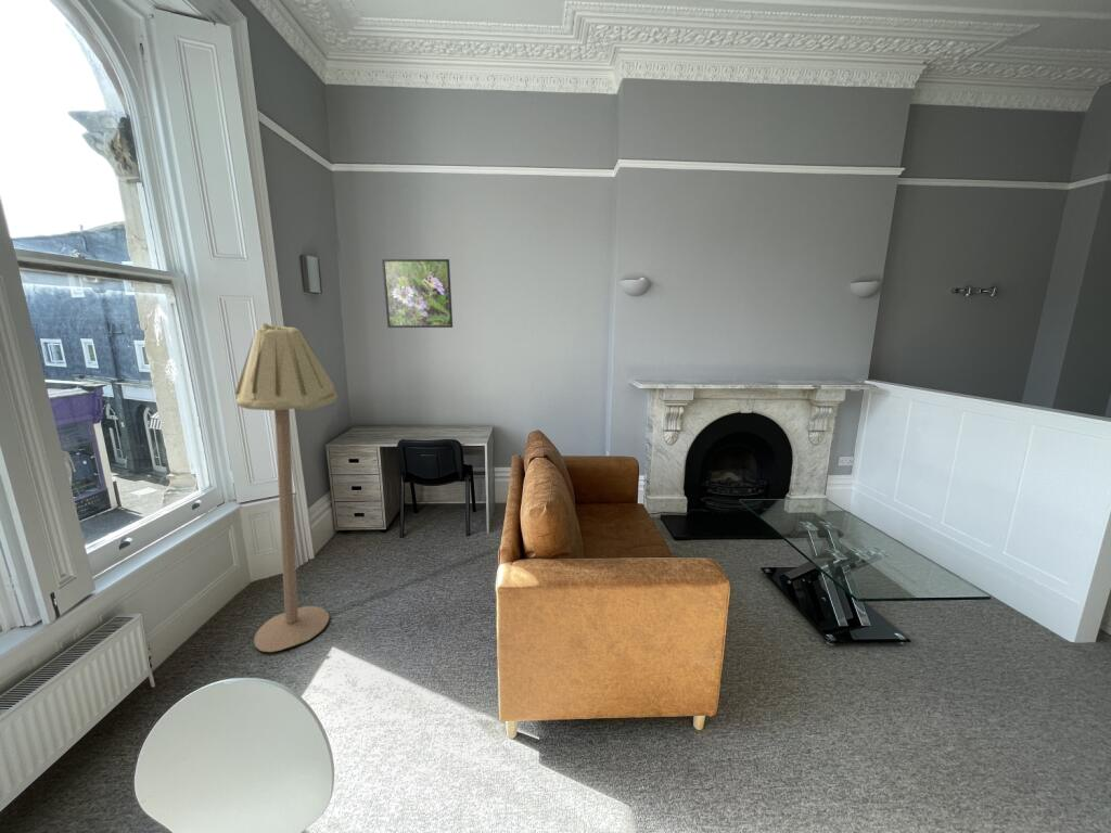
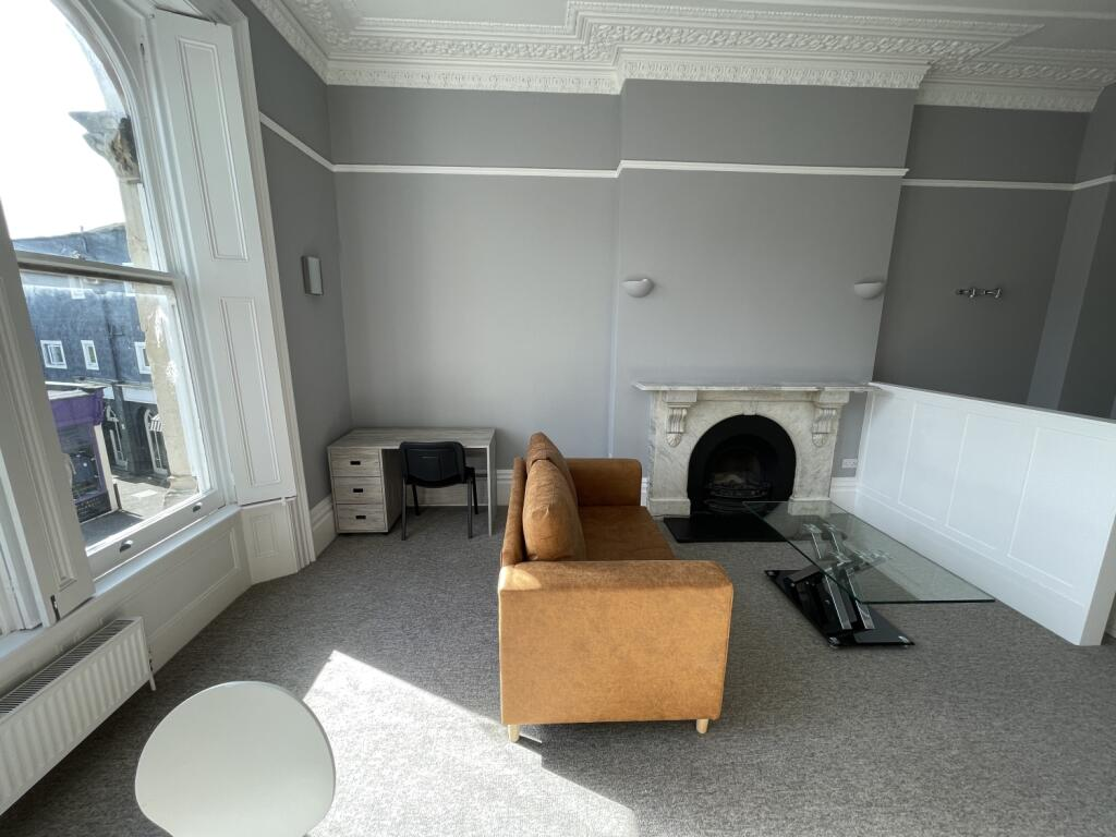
- floor lamp (290, 487)
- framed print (418, 294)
